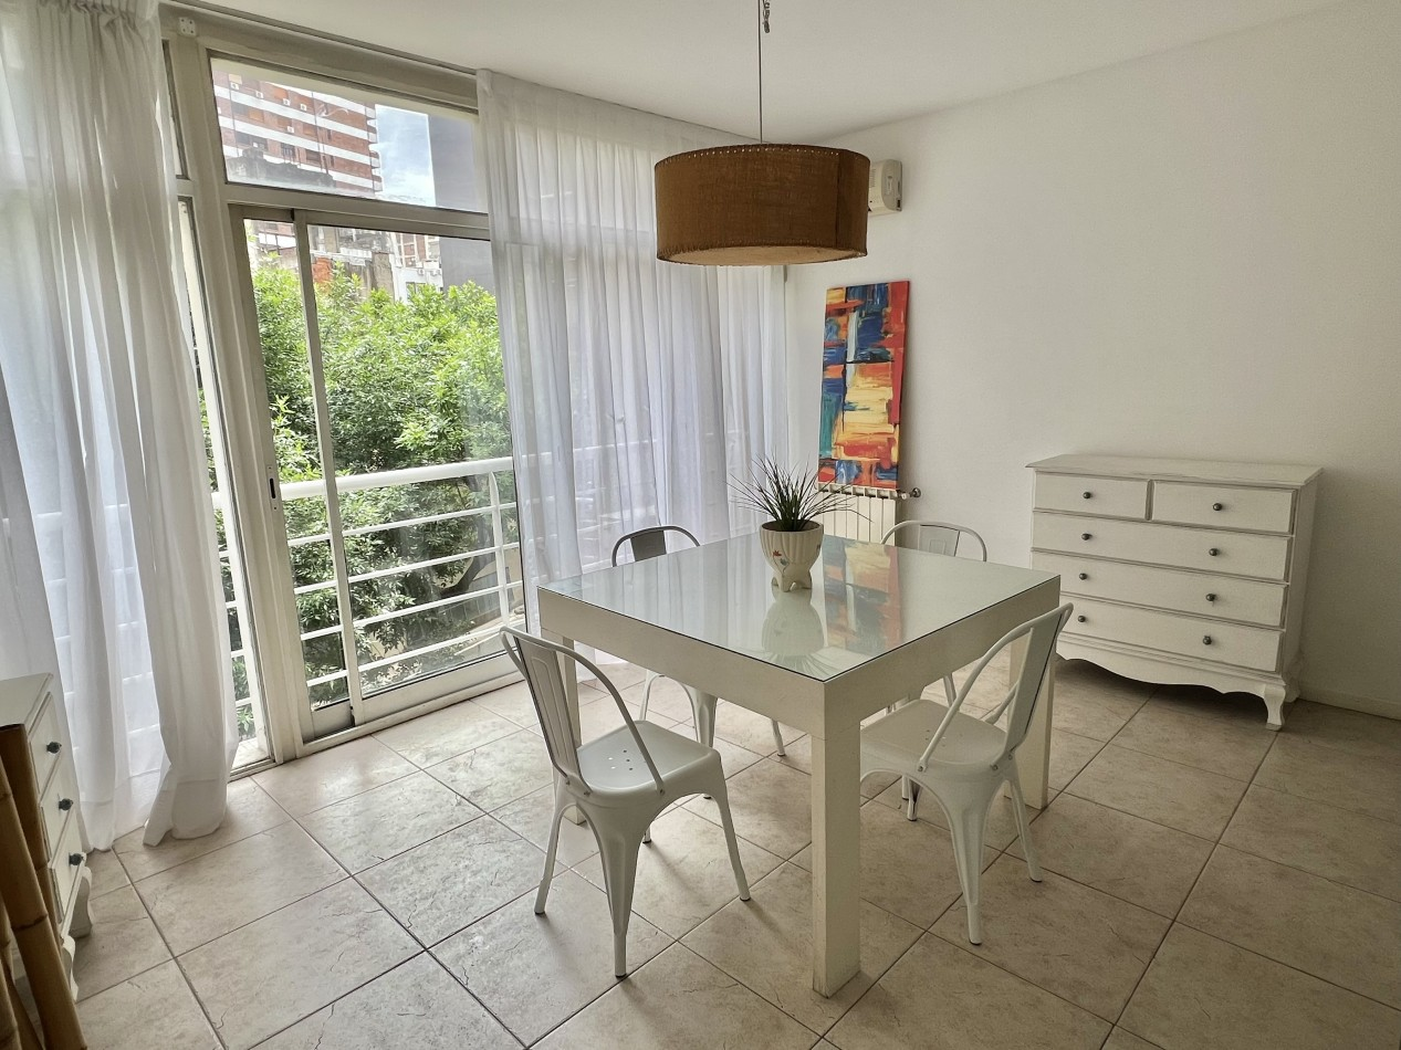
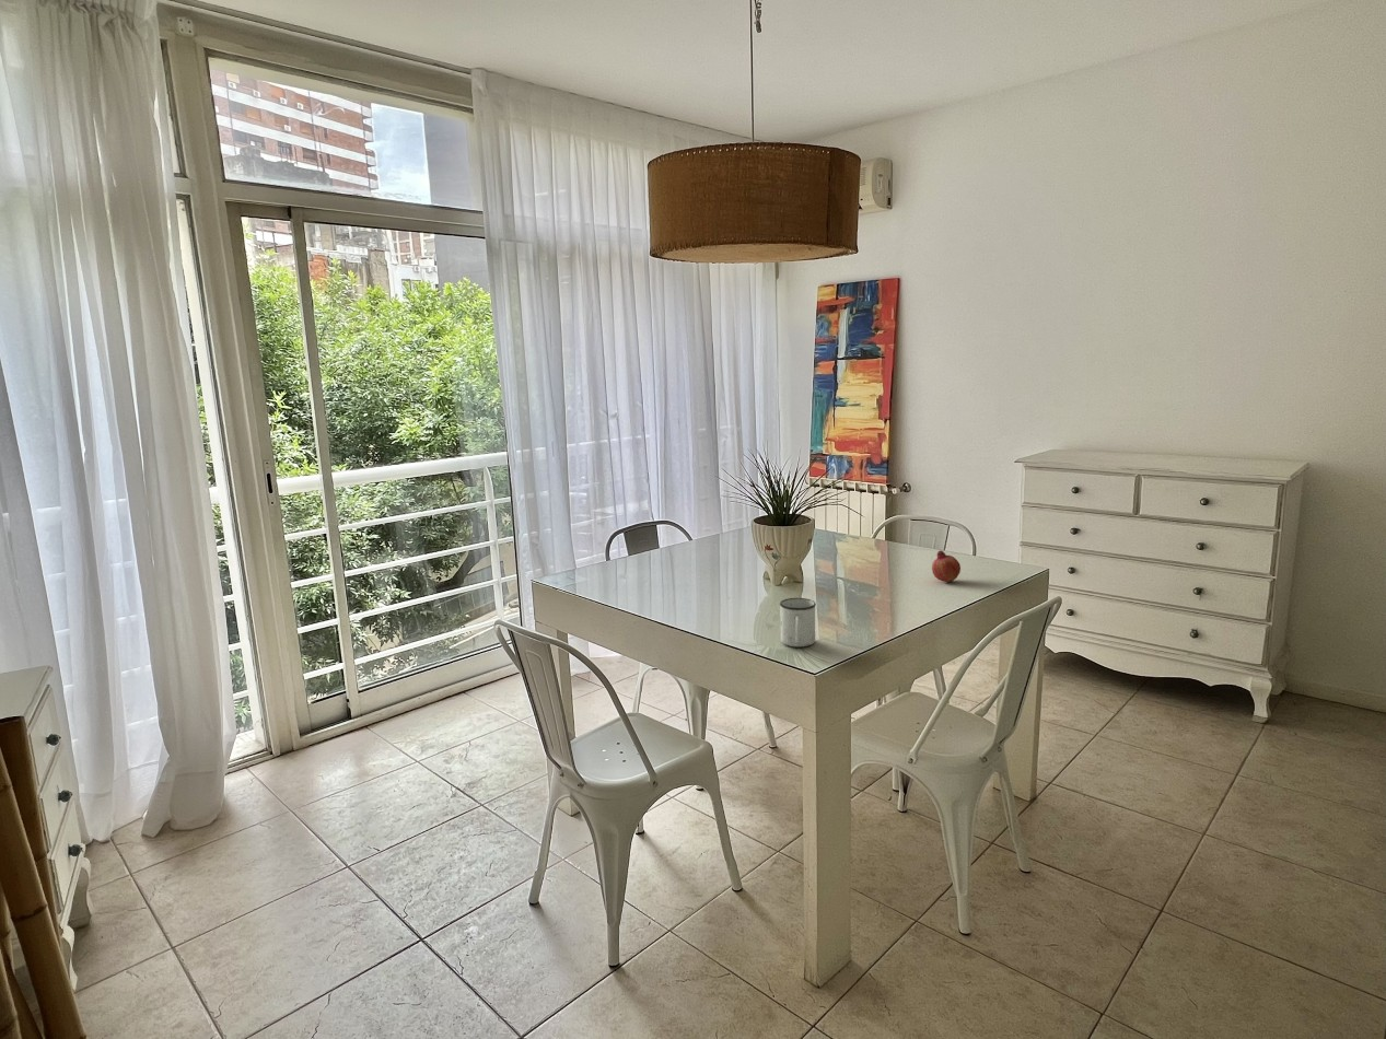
+ fruit (946, 565)
+ mug (797, 624)
